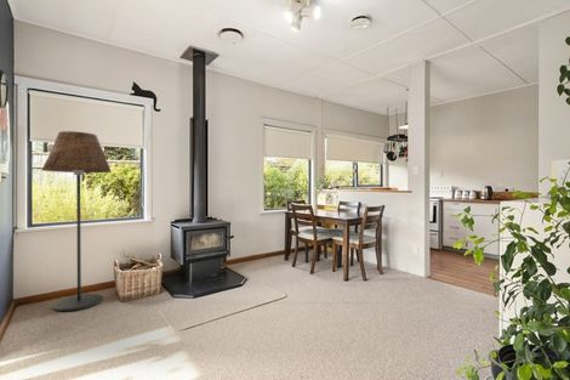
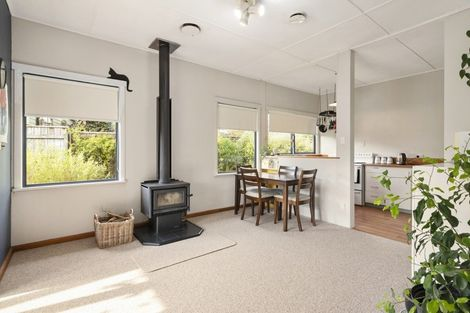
- floor lamp (78, 219)
